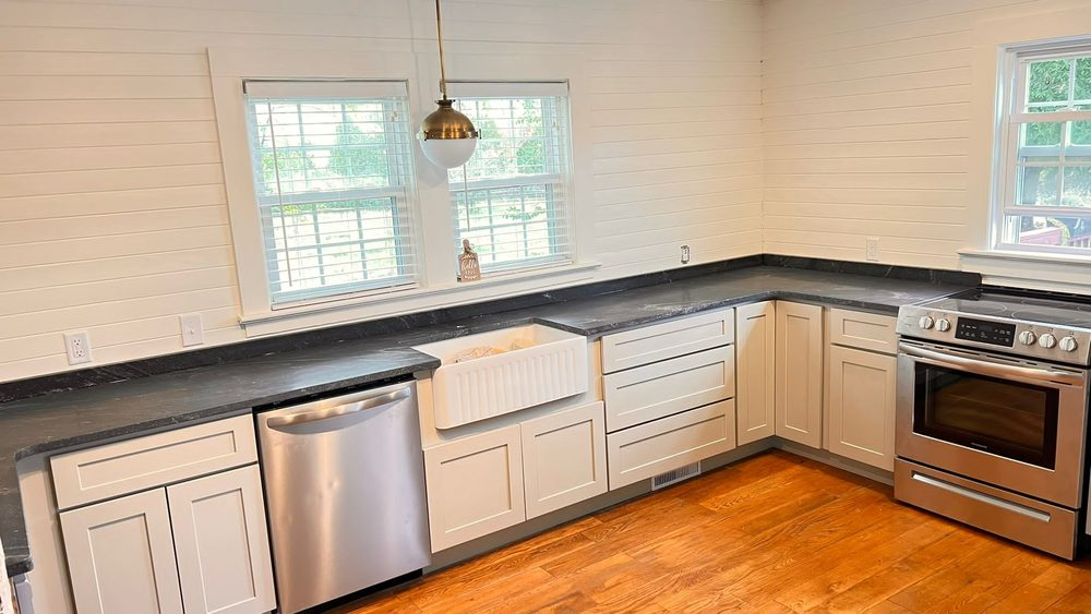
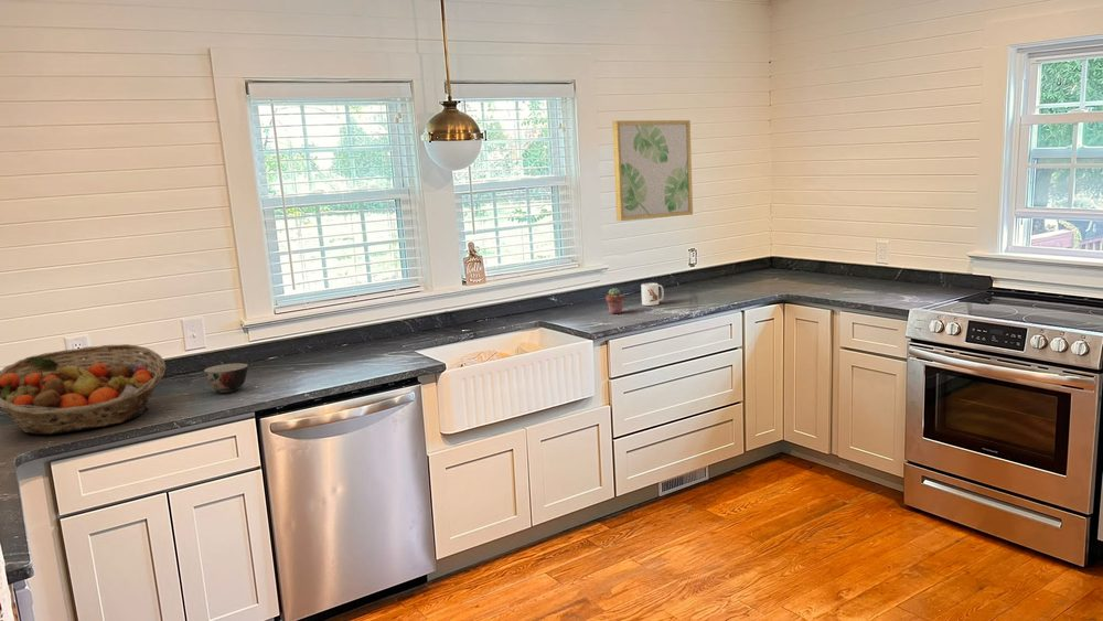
+ soup bowl (227, 378)
+ mug (653, 293)
+ wall art (653, 169)
+ potted succulent (614, 300)
+ fruit basket (82, 387)
